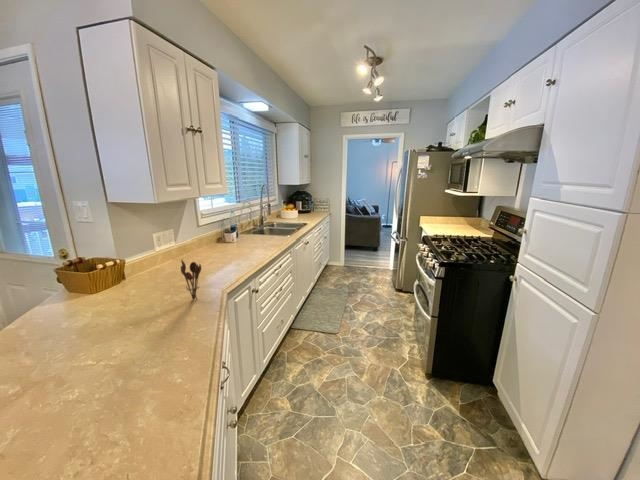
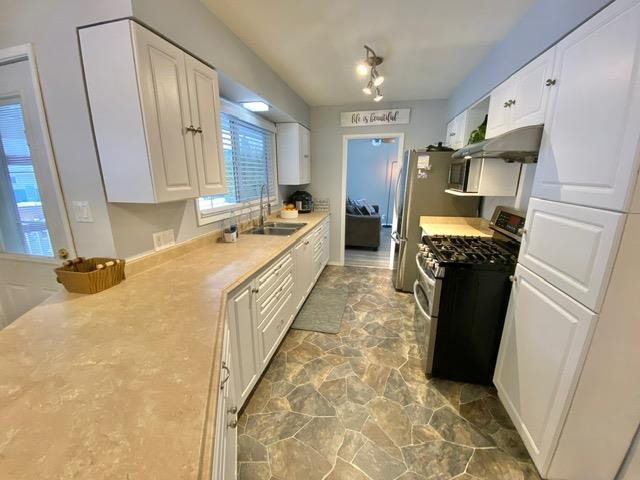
- utensil holder (191, 279)
